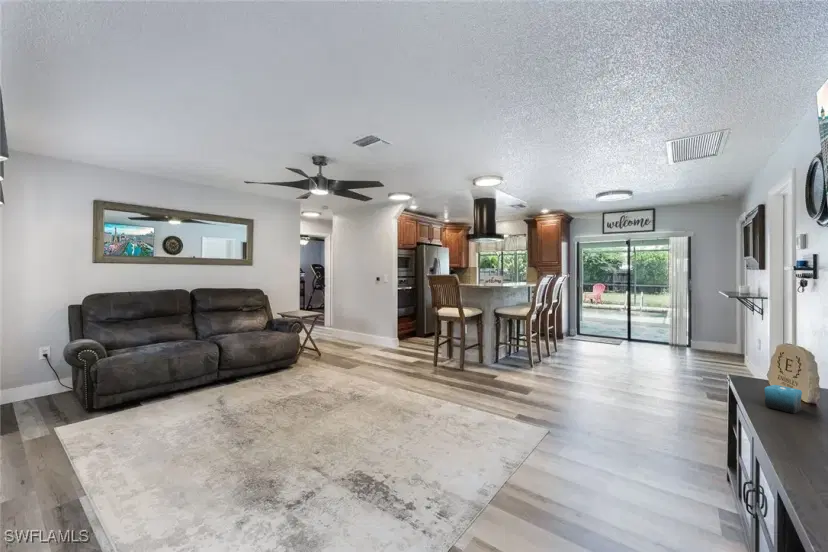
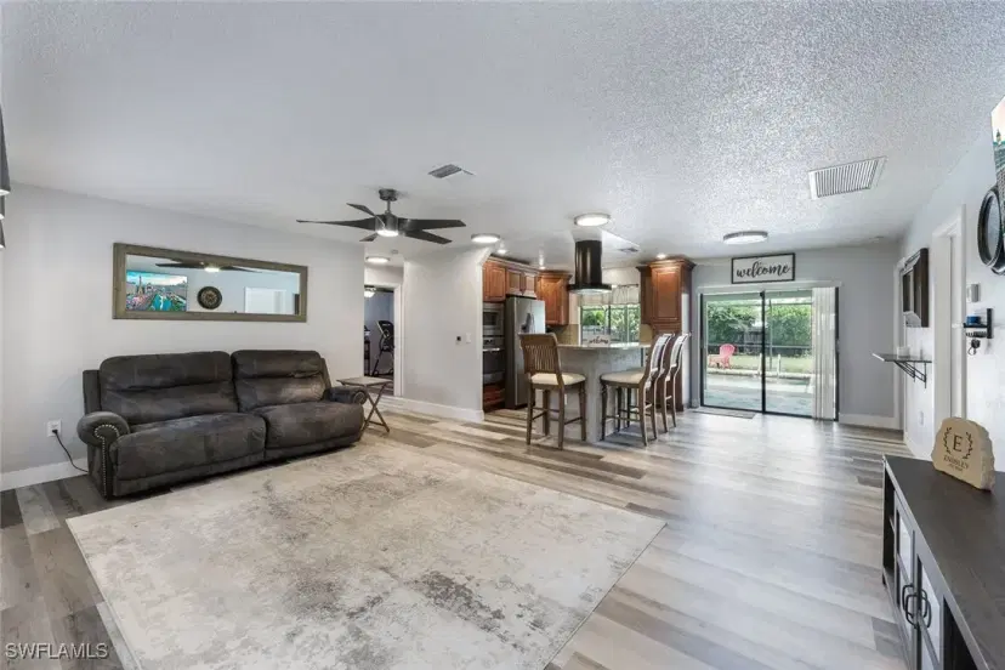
- candle (783, 394)
